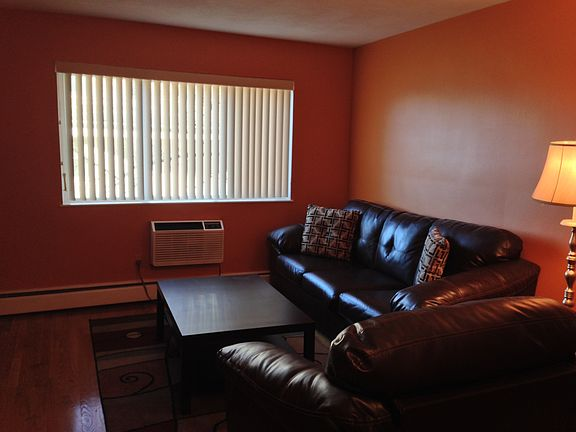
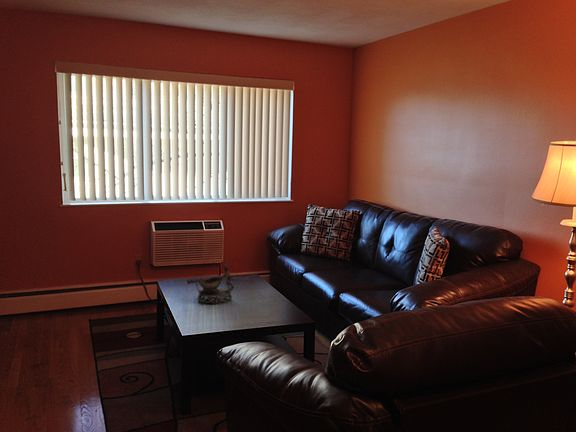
+ decorative bowl (211, 283)
